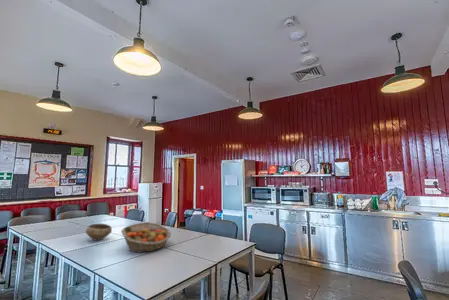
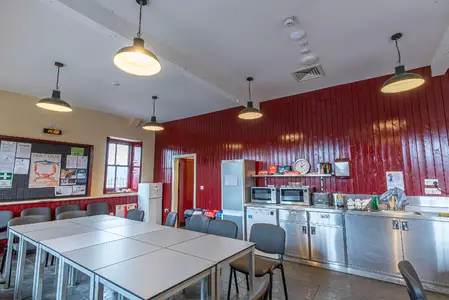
- fruit basket (146, 236)
- bowl (99, 232)
